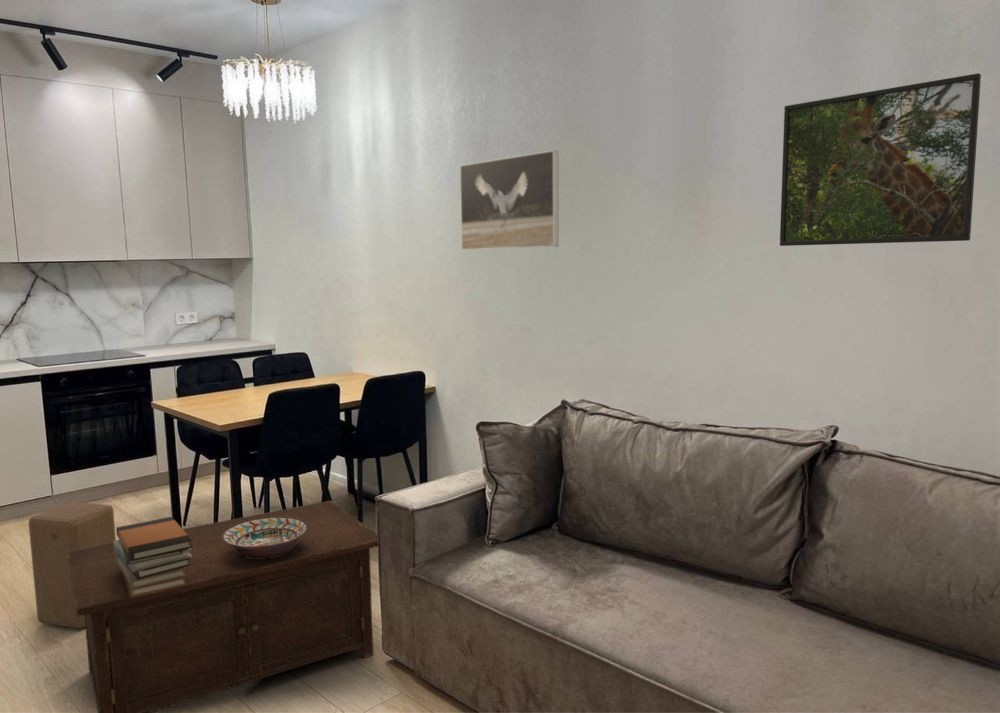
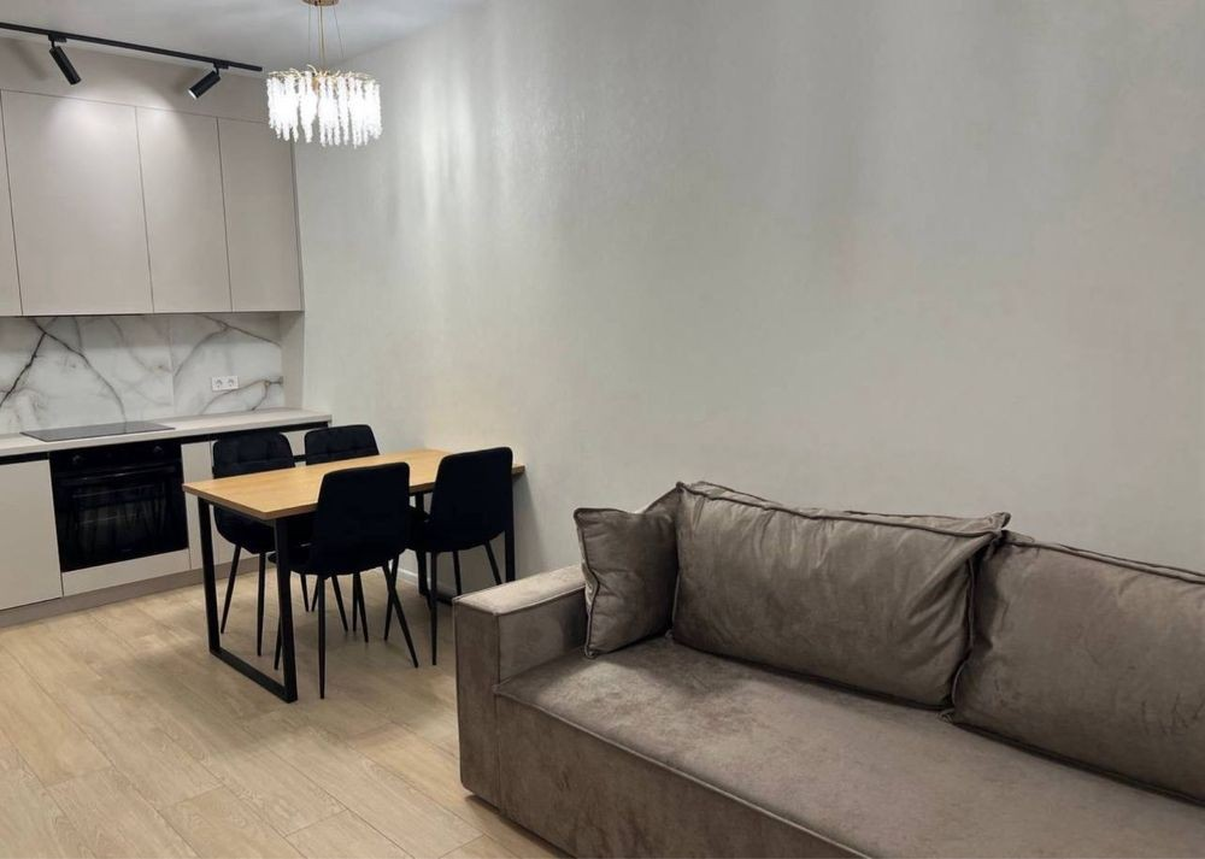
- decorative bowl (266, 540)
- book stack (152, 554)
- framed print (506, 203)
- wooden block (94, 545)
- cabinet (230, 605)
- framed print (870, 168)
